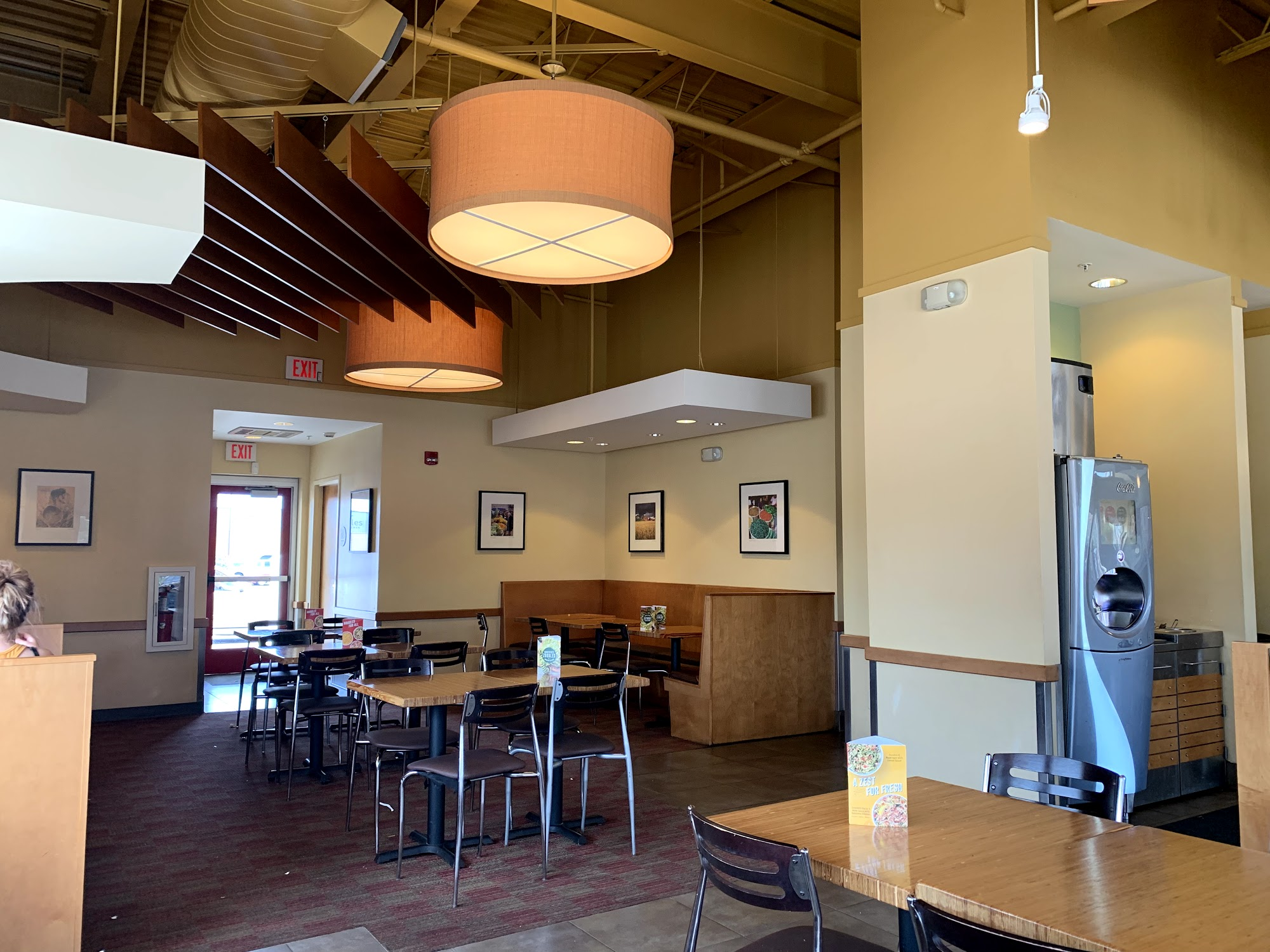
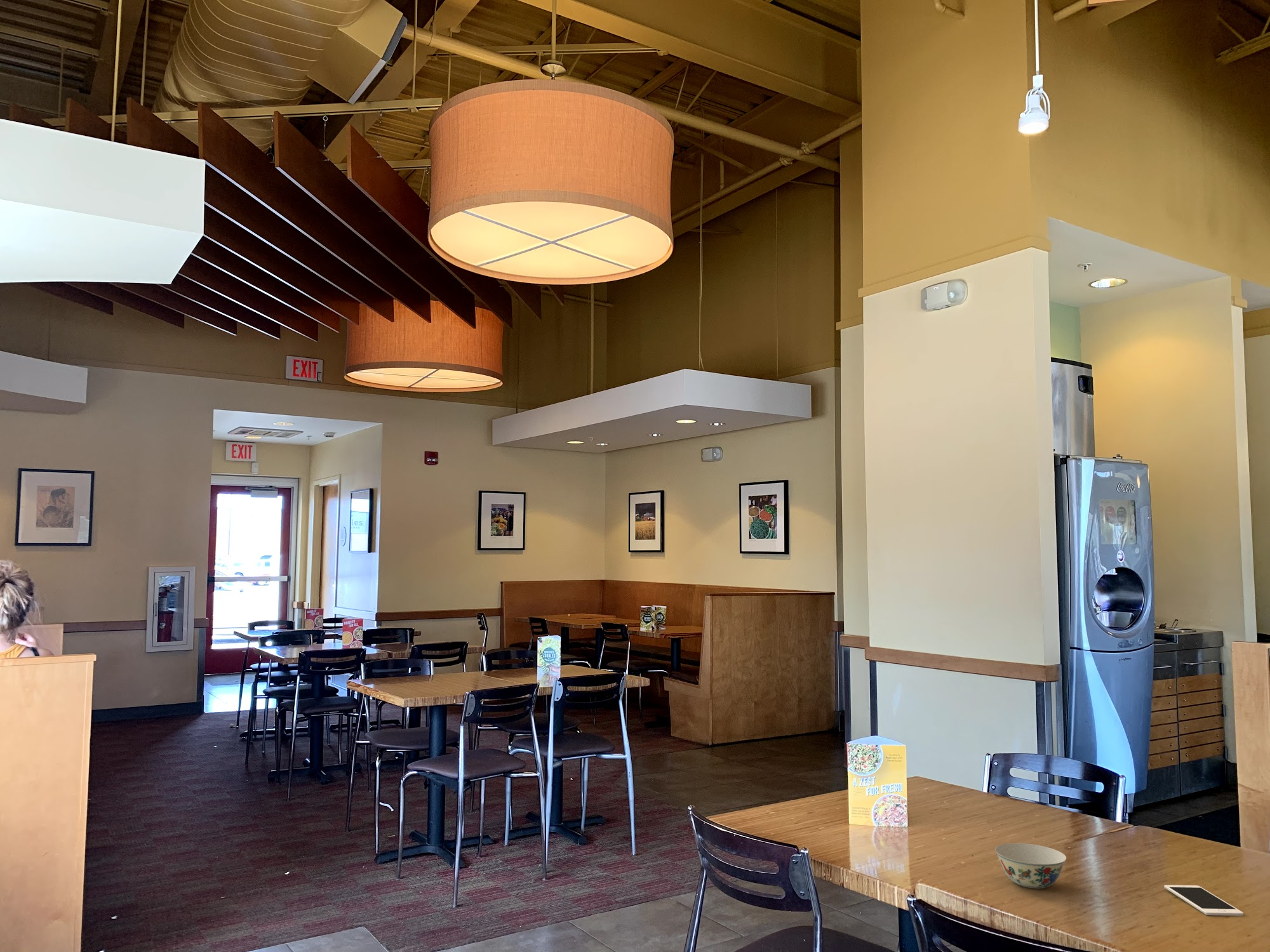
+ cell phone (1202, 899)
+ chinaware (1030, 868)
